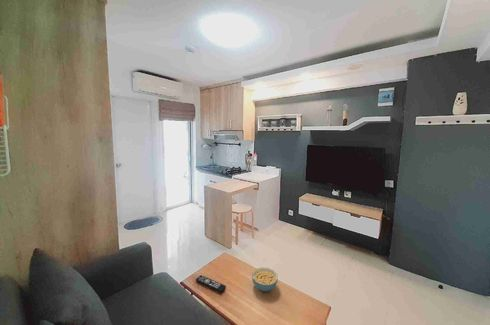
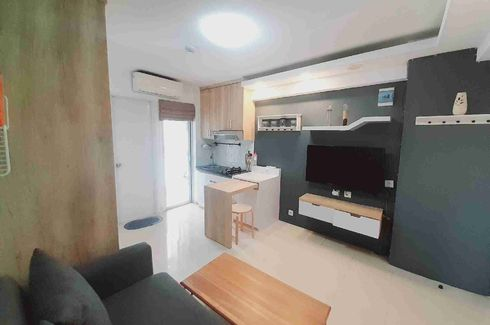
- remote control (210, 283)
- cereal bowl (264, 281)
